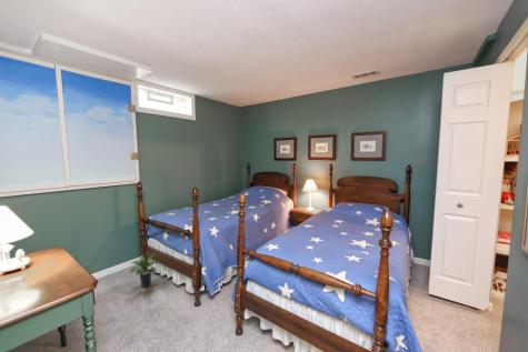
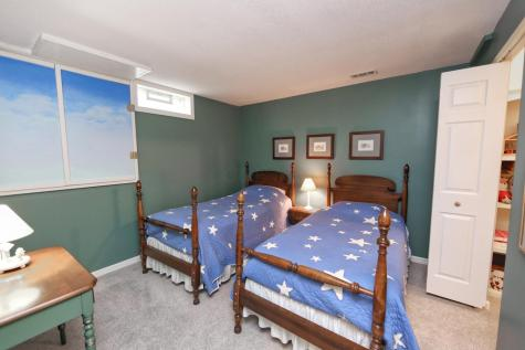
- potted plant (145, 269)
